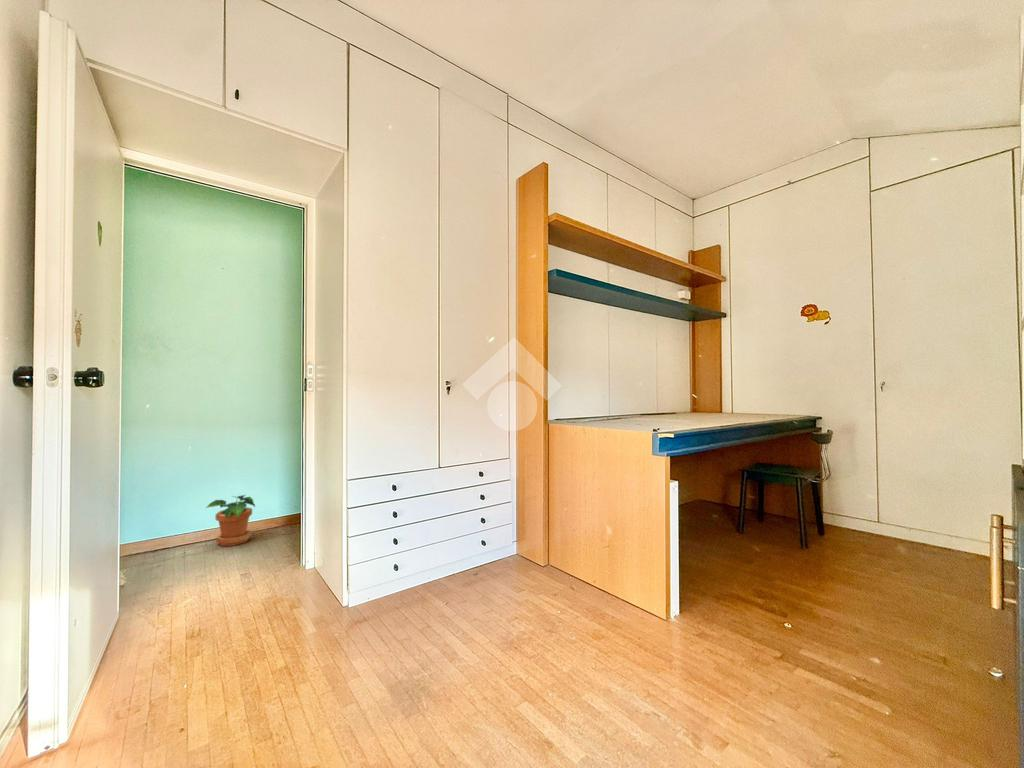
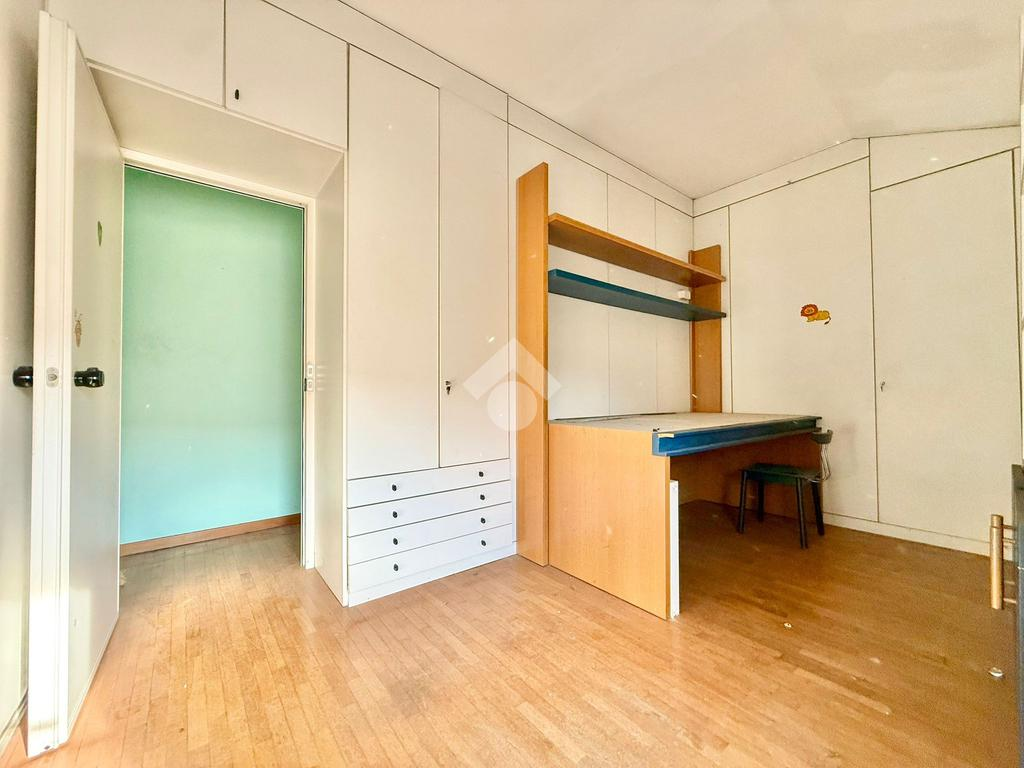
- potted plant (231, 520)
